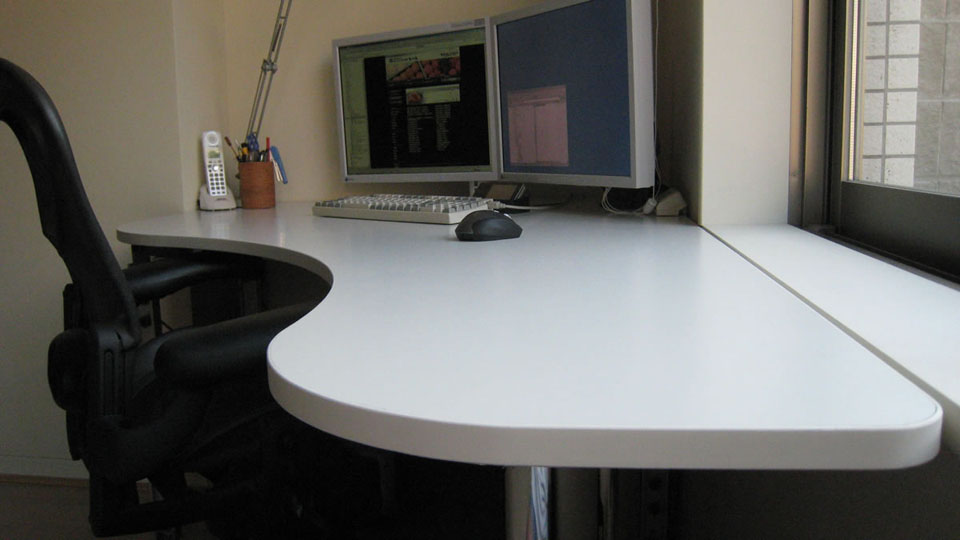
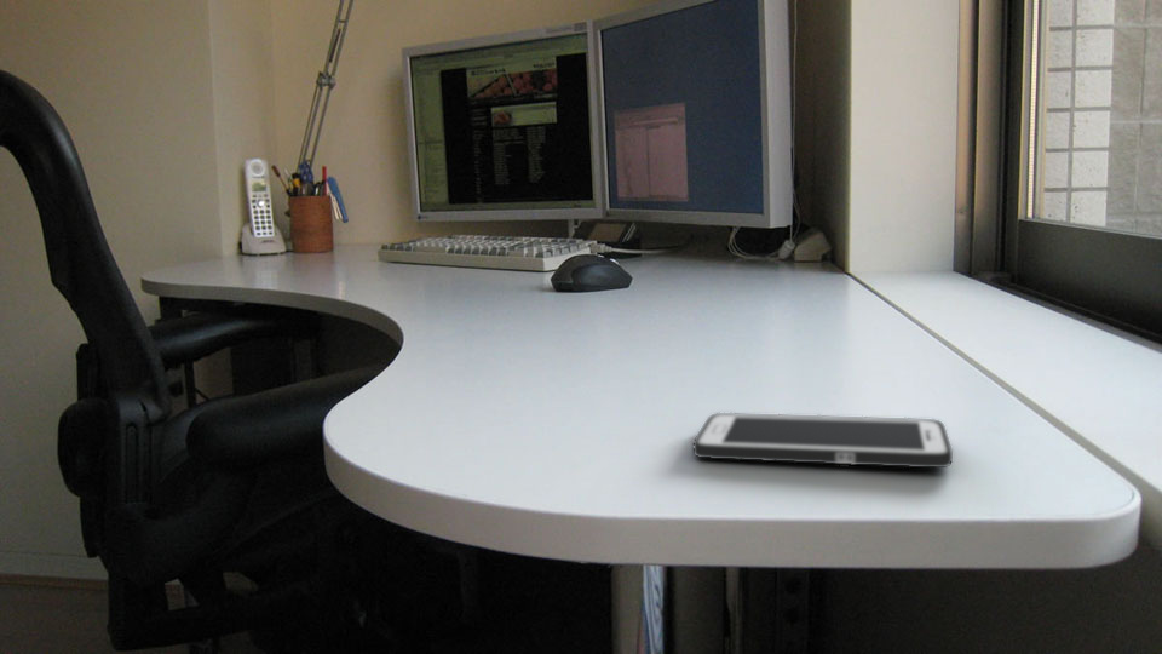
+ cell phone (819, 438)
